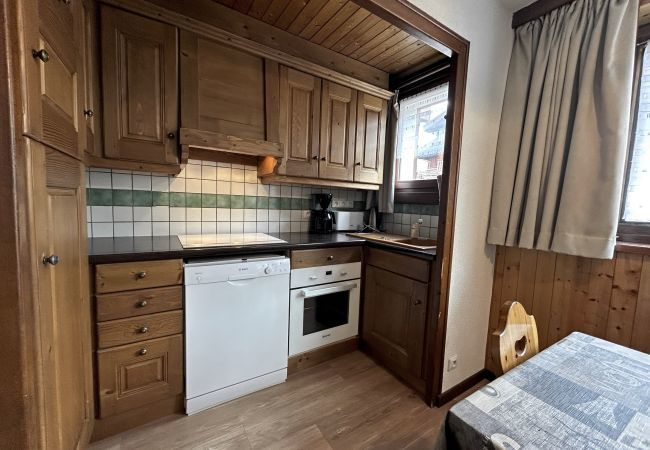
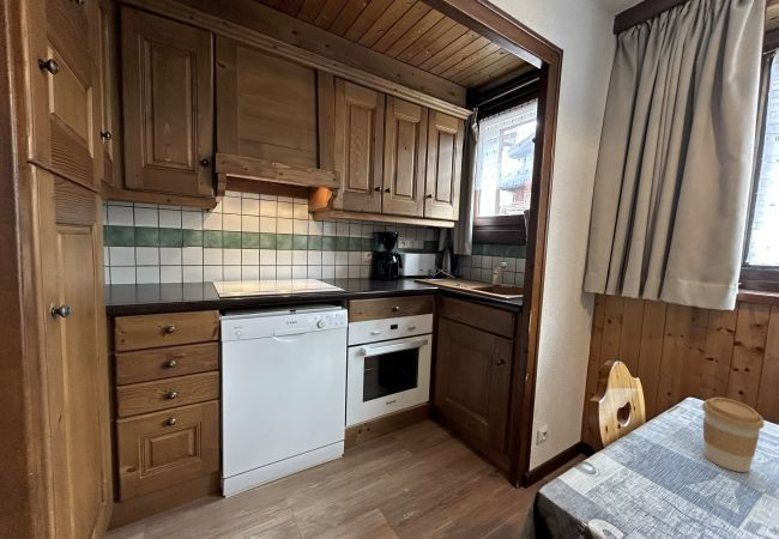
+ coffee cup (729, 432)
